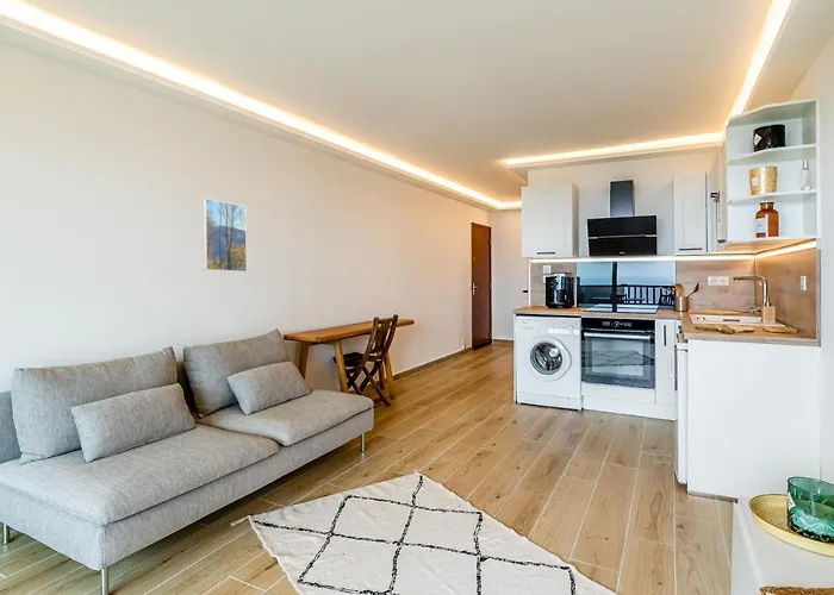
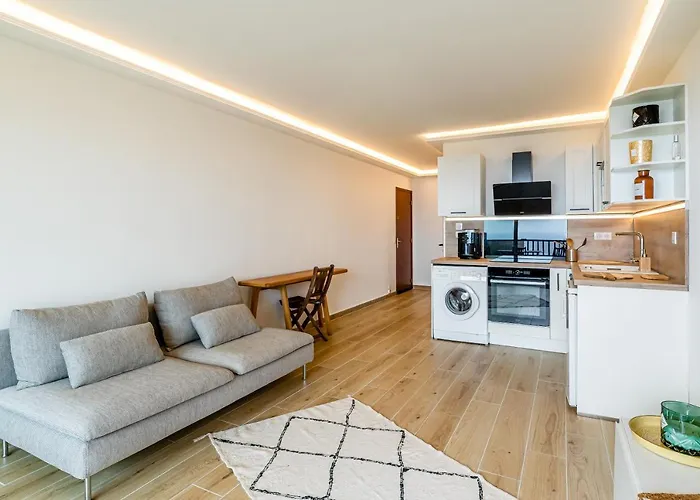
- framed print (225, 237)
